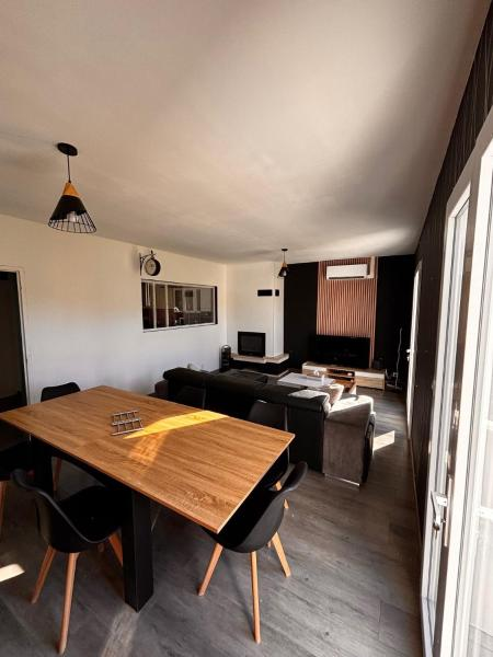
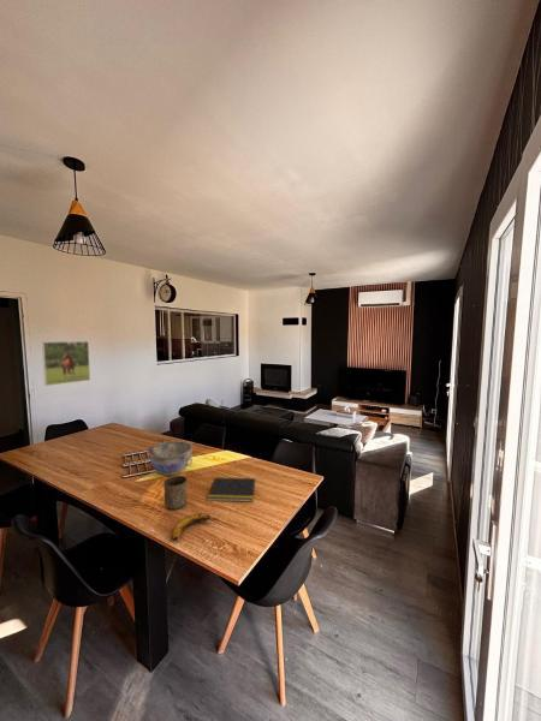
+ bowl (171, 459)
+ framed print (67, 362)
+ notepad (232, 488)
+ cup (176, 491)
+ banana (190, 524)
